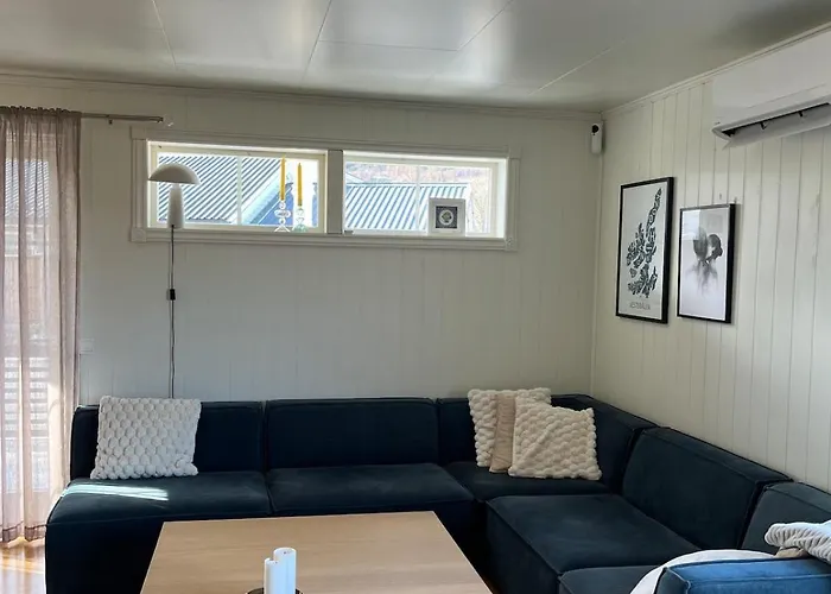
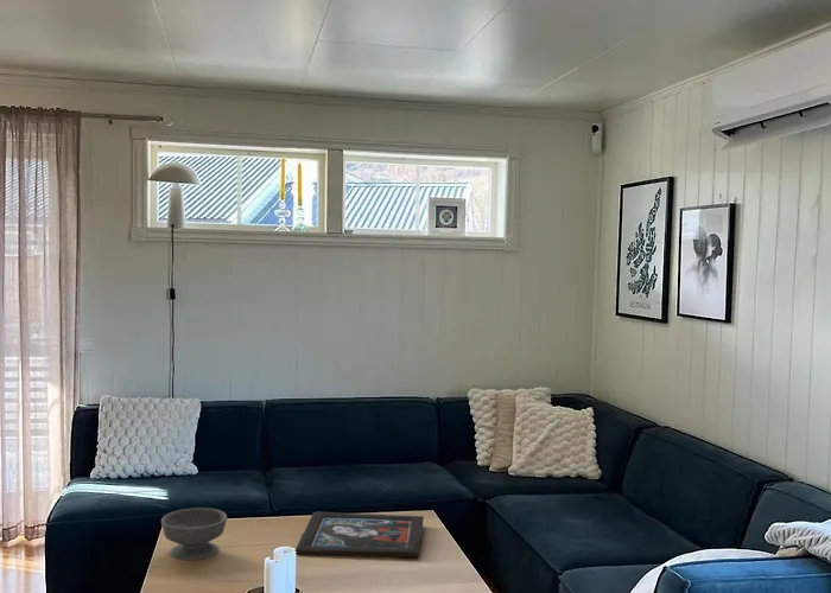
+ bowl (194, 534)
+ religious icon (361, 534)
